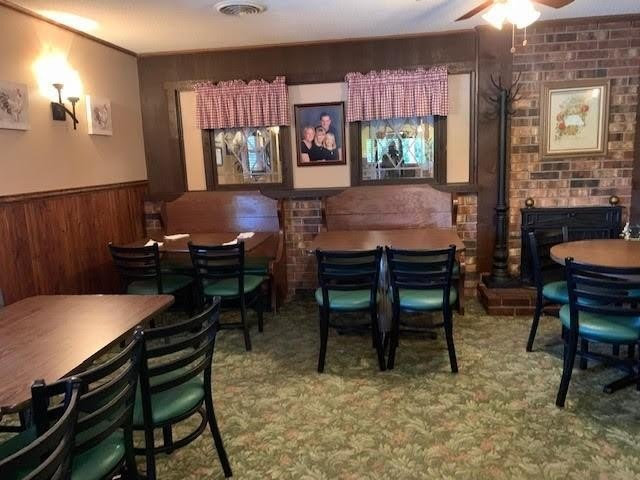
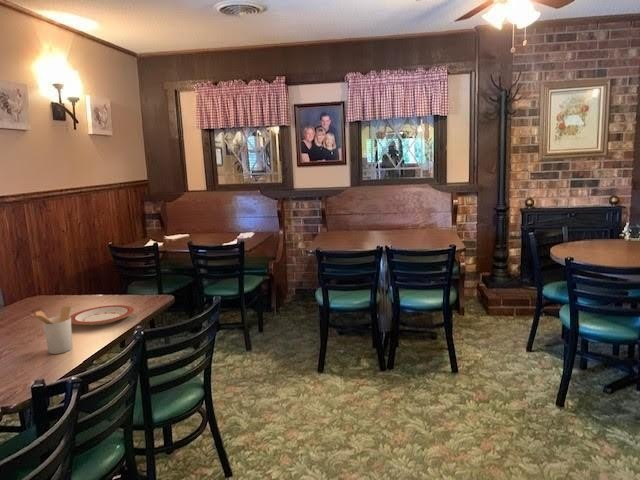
+ utensil holder (52, 329)
+ plate (102, 316)
